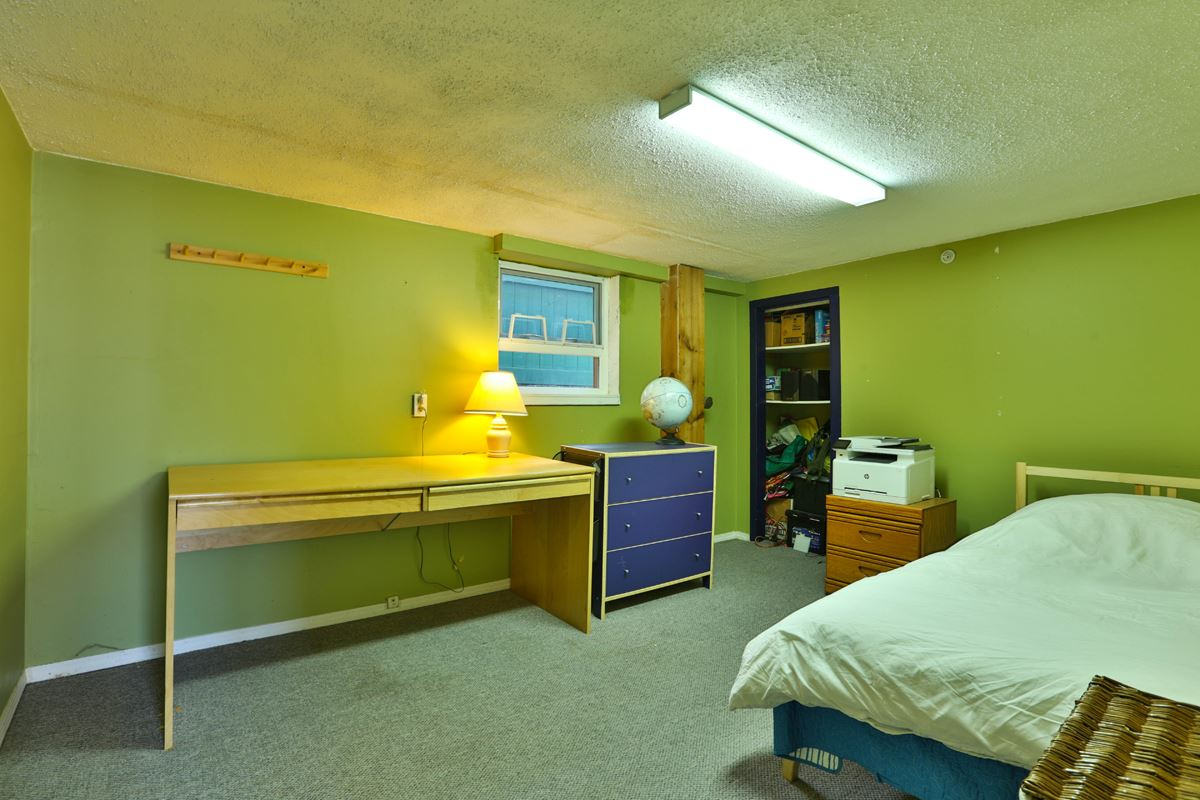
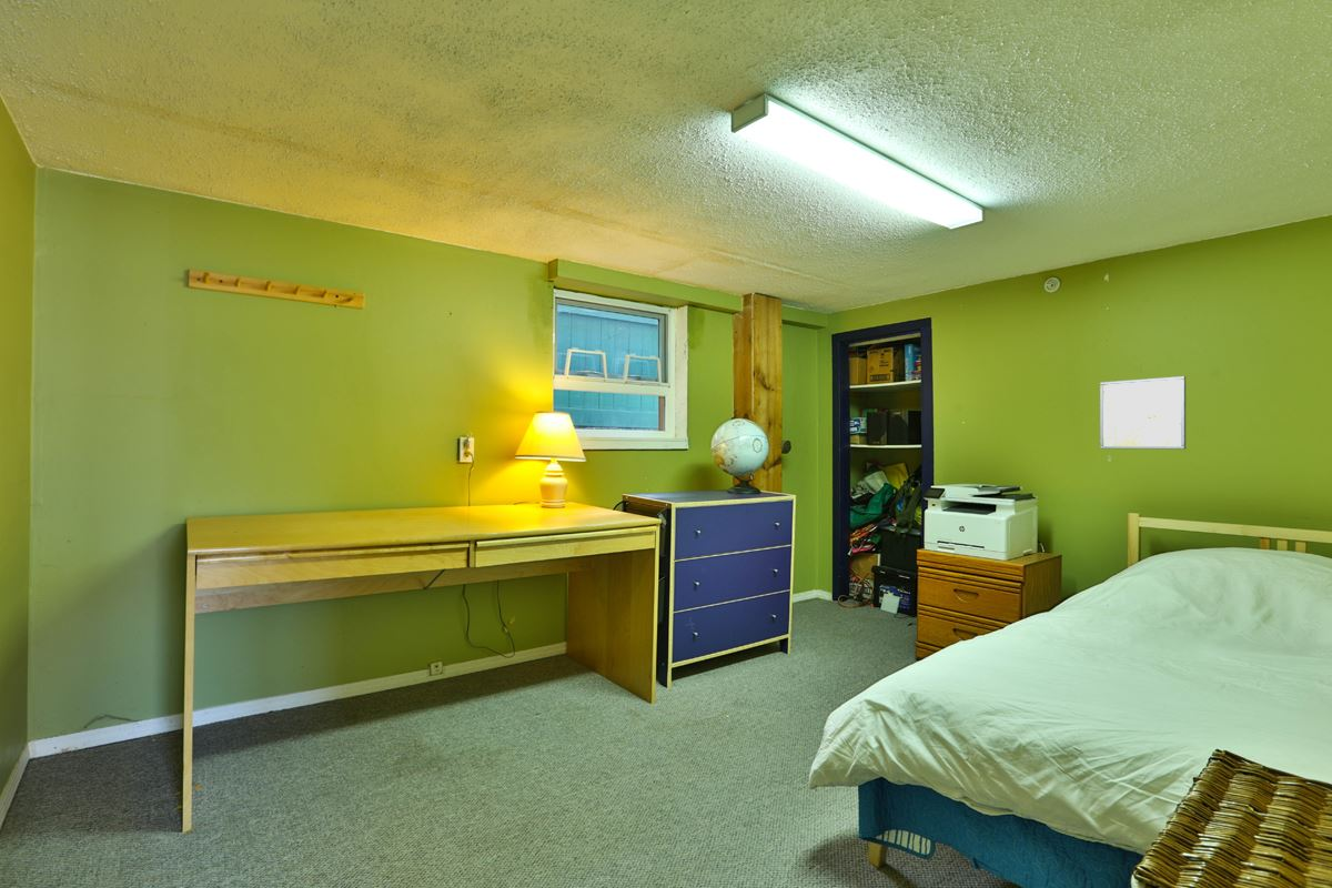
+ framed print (1140, 414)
